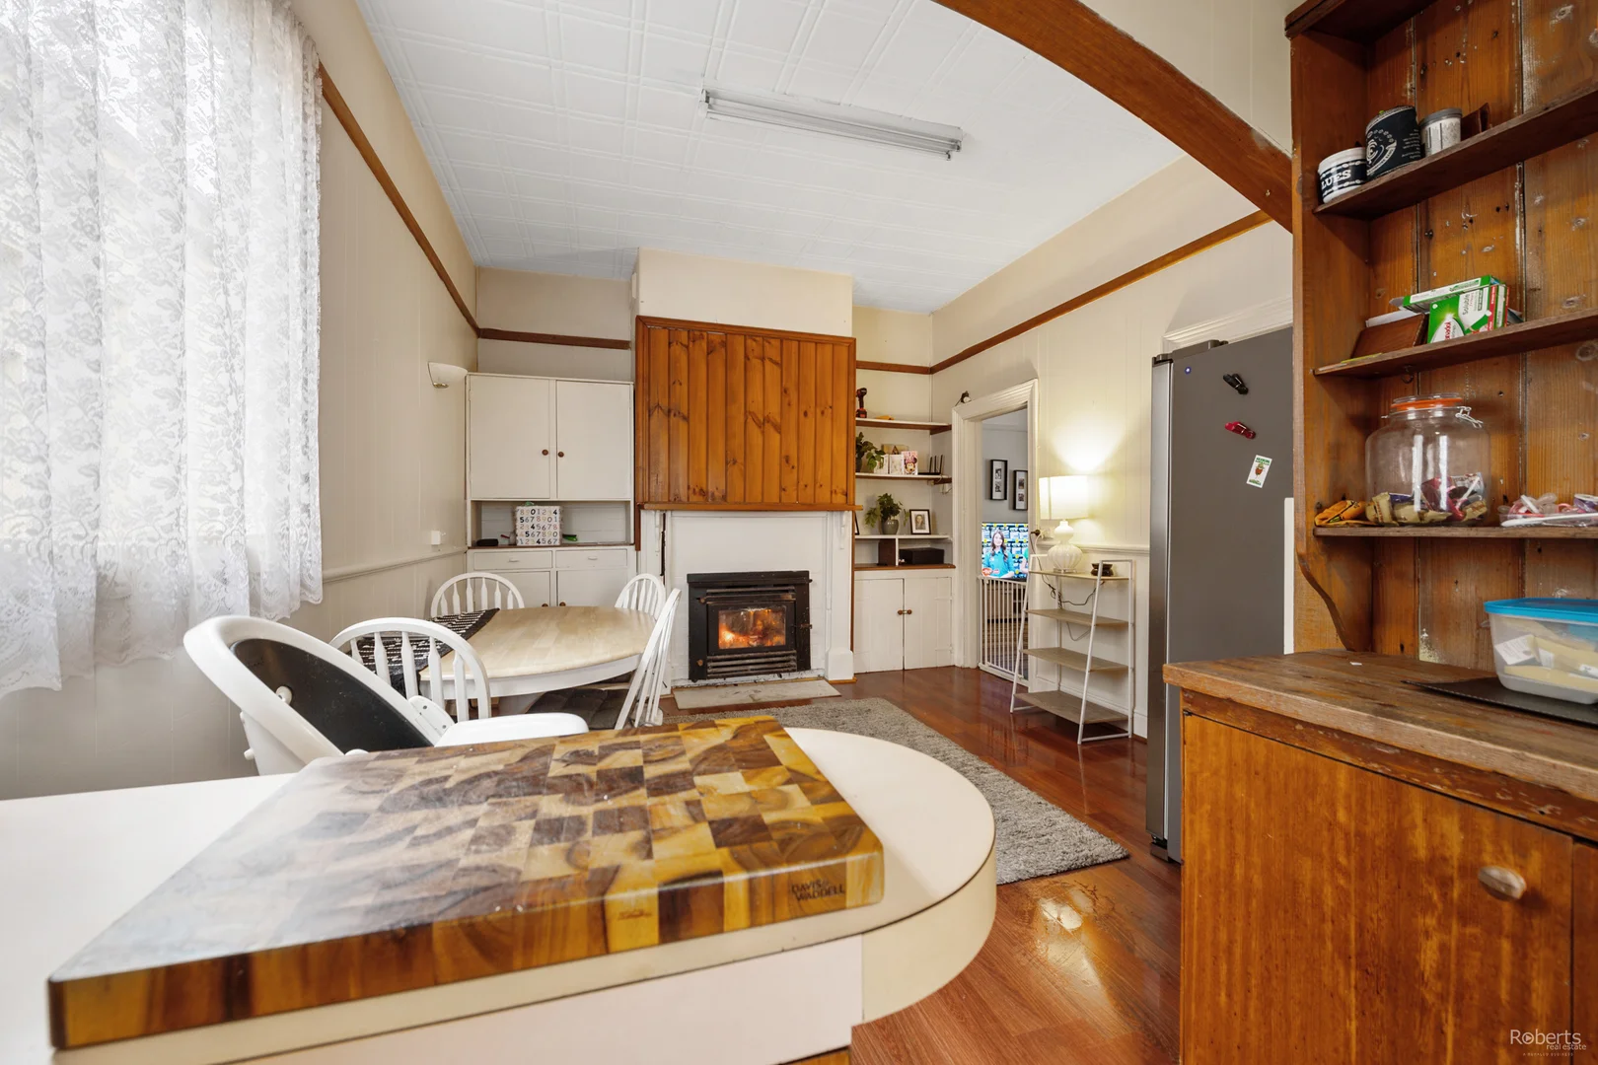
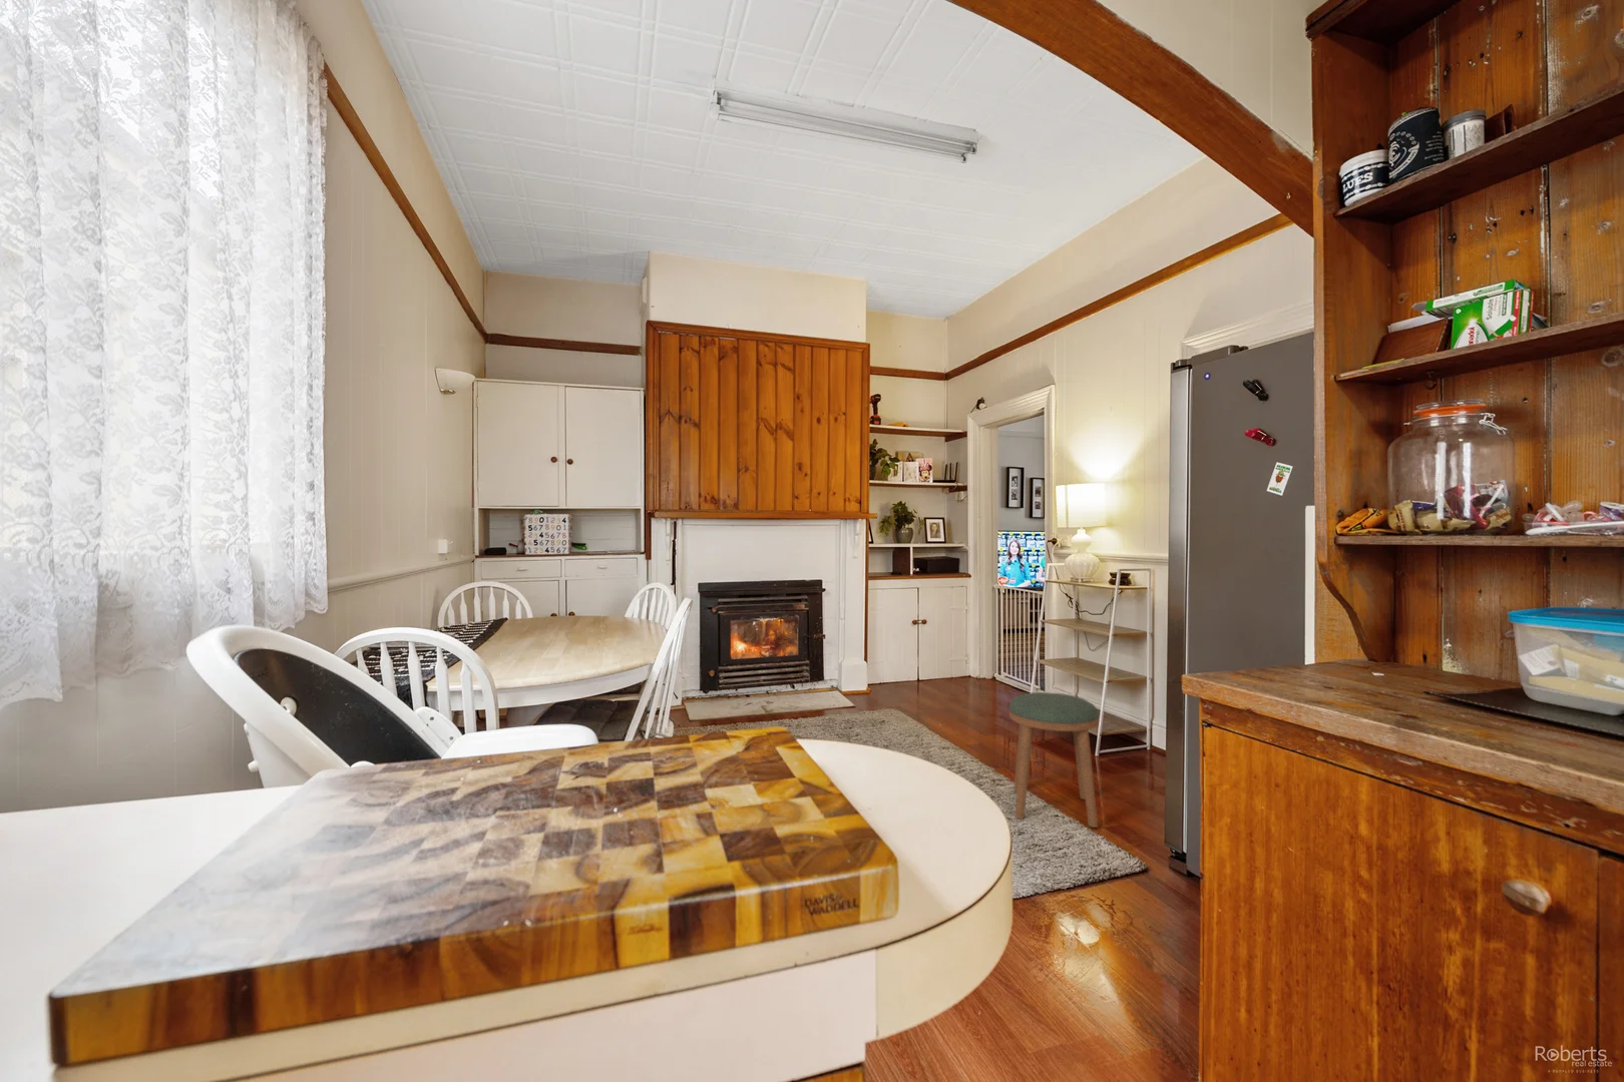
+ stool (1056, 731)
